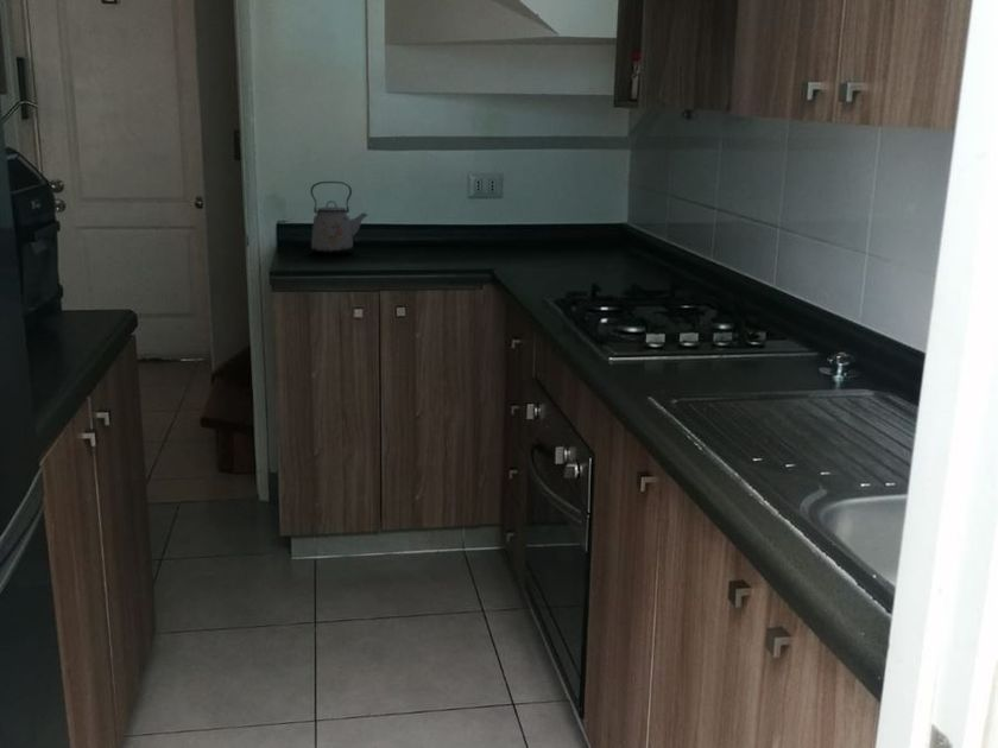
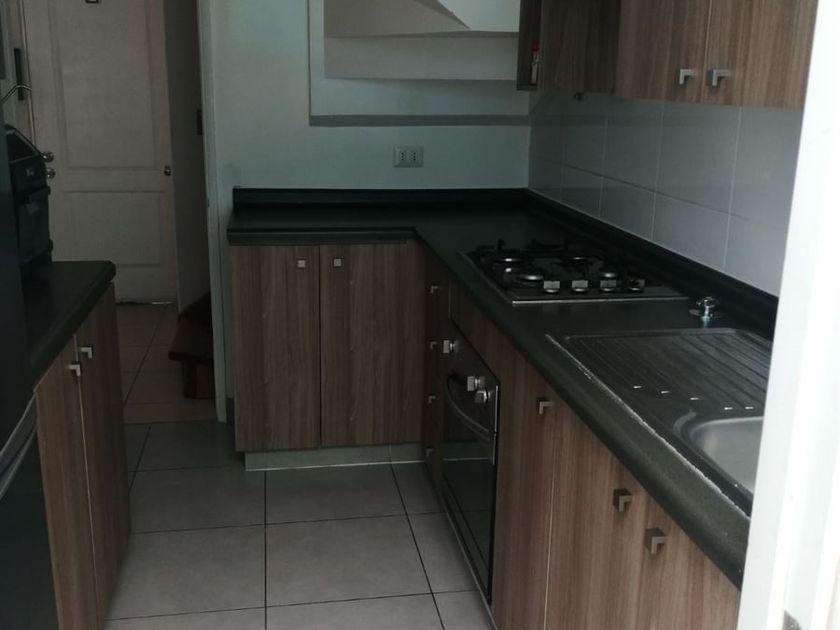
- kettle (339, 217)
